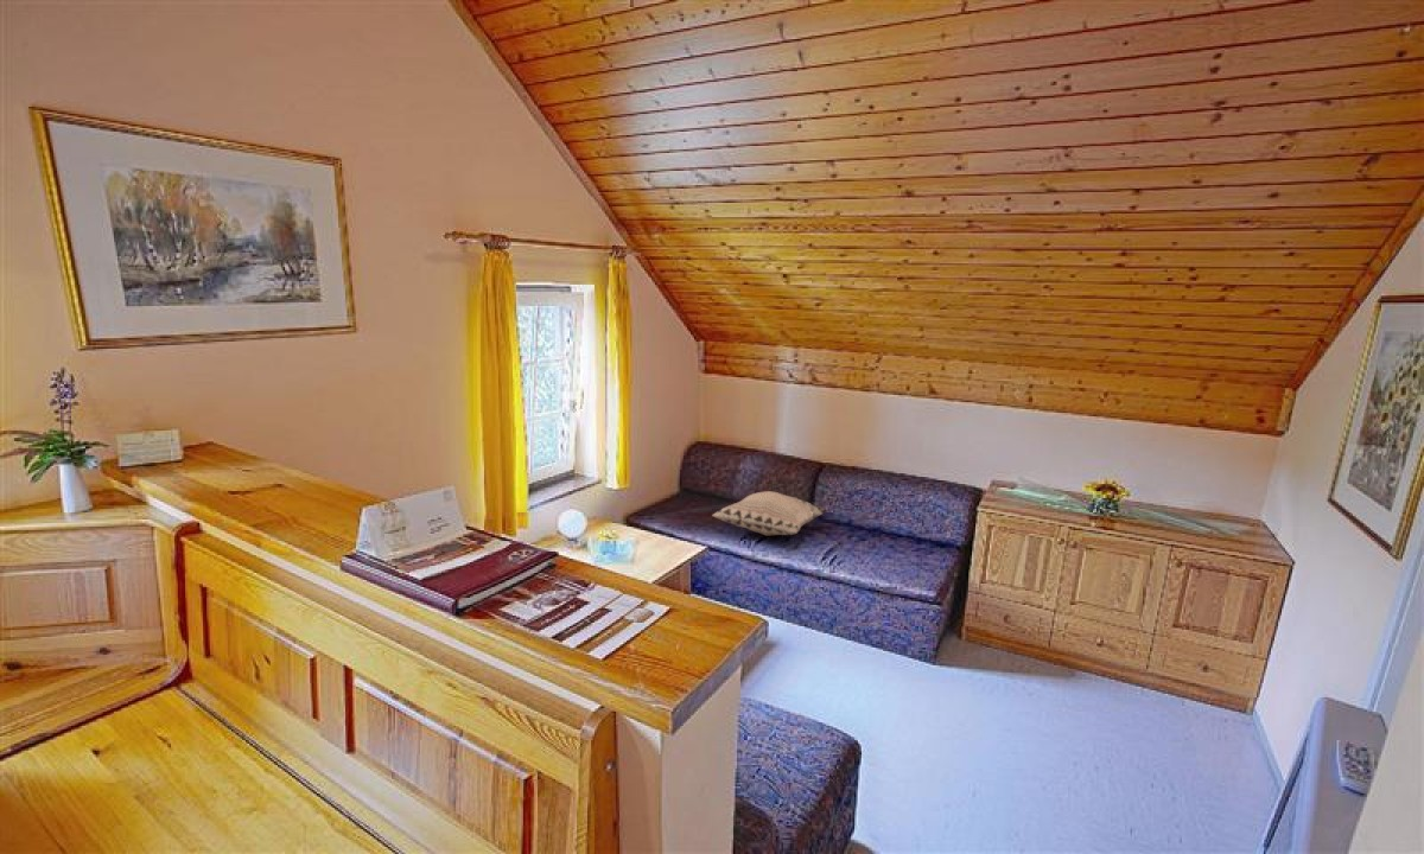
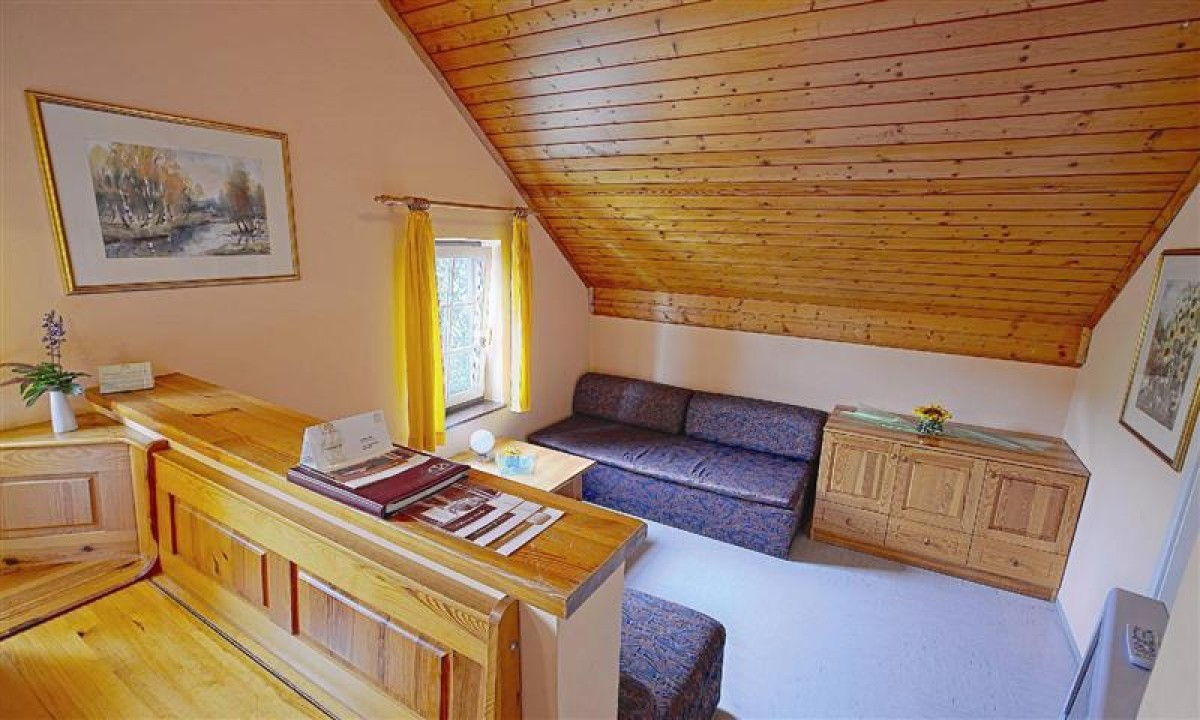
- decorative pillow (771, 512)
